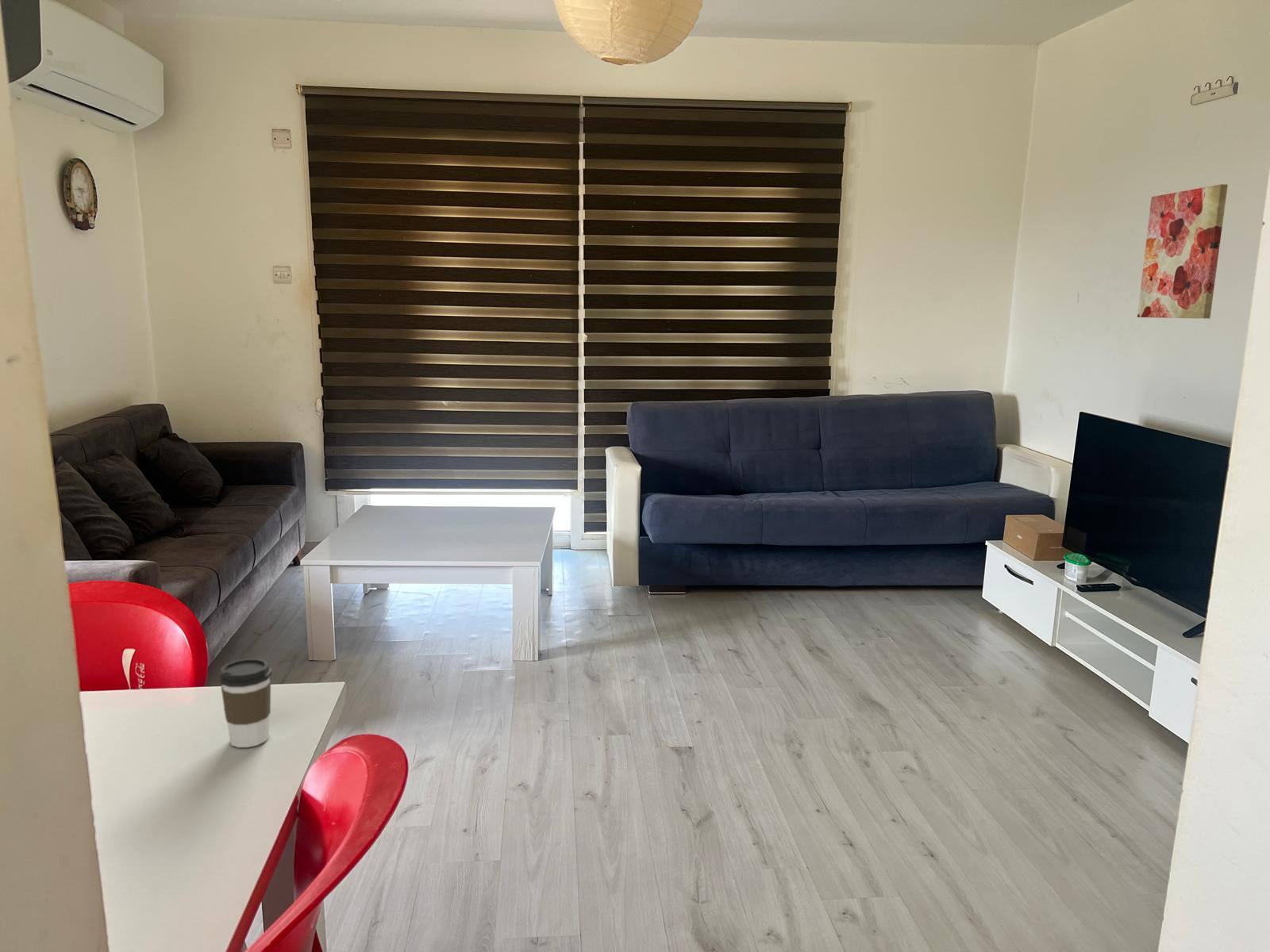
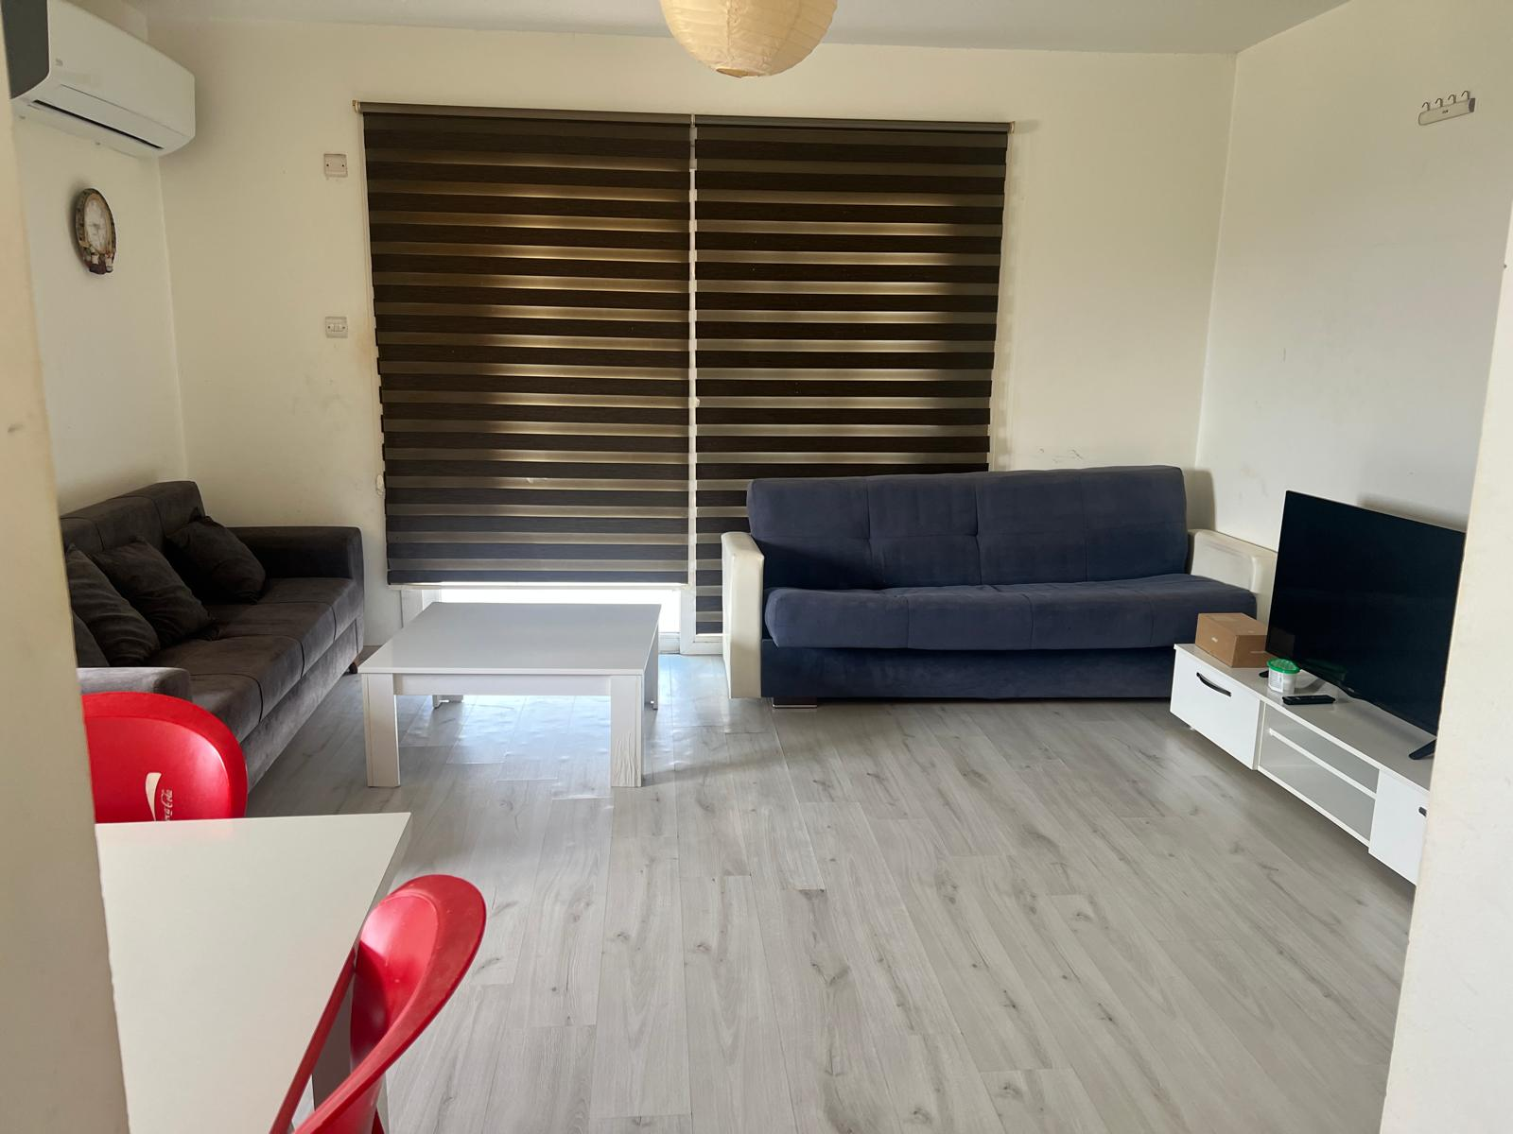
- wall art (1180, 255)
- coffee cup (247, 703)
